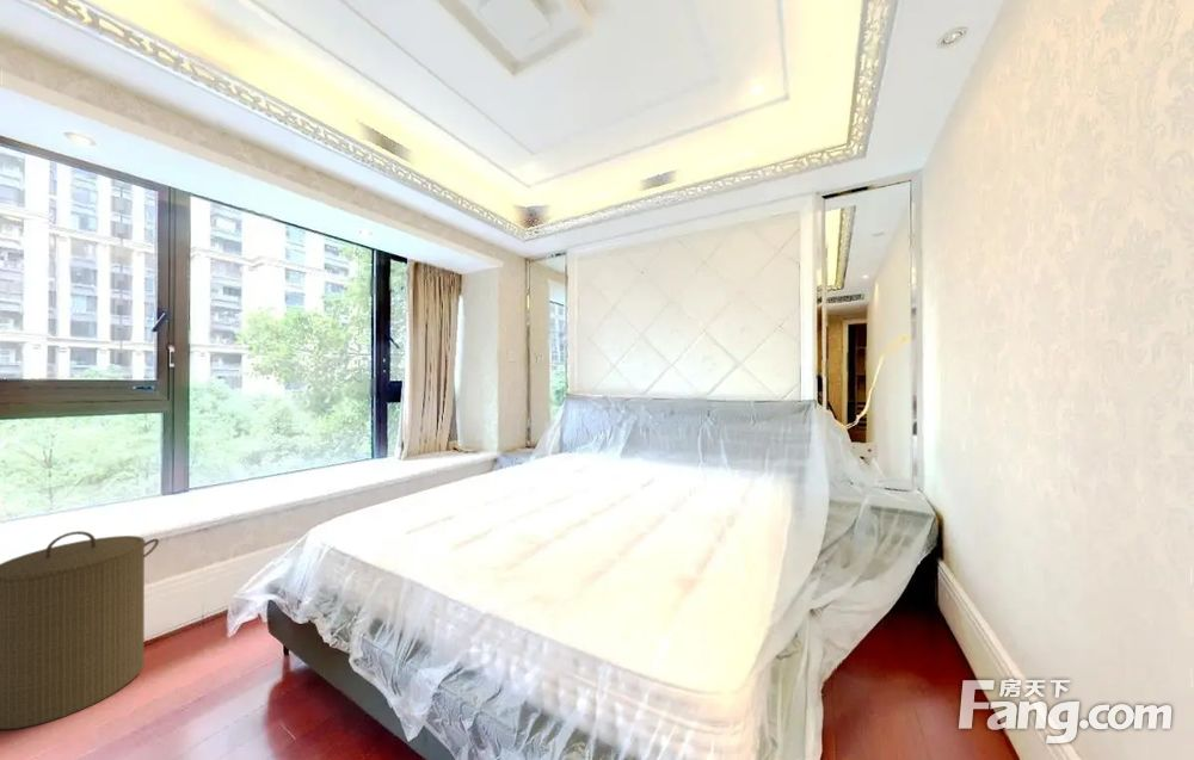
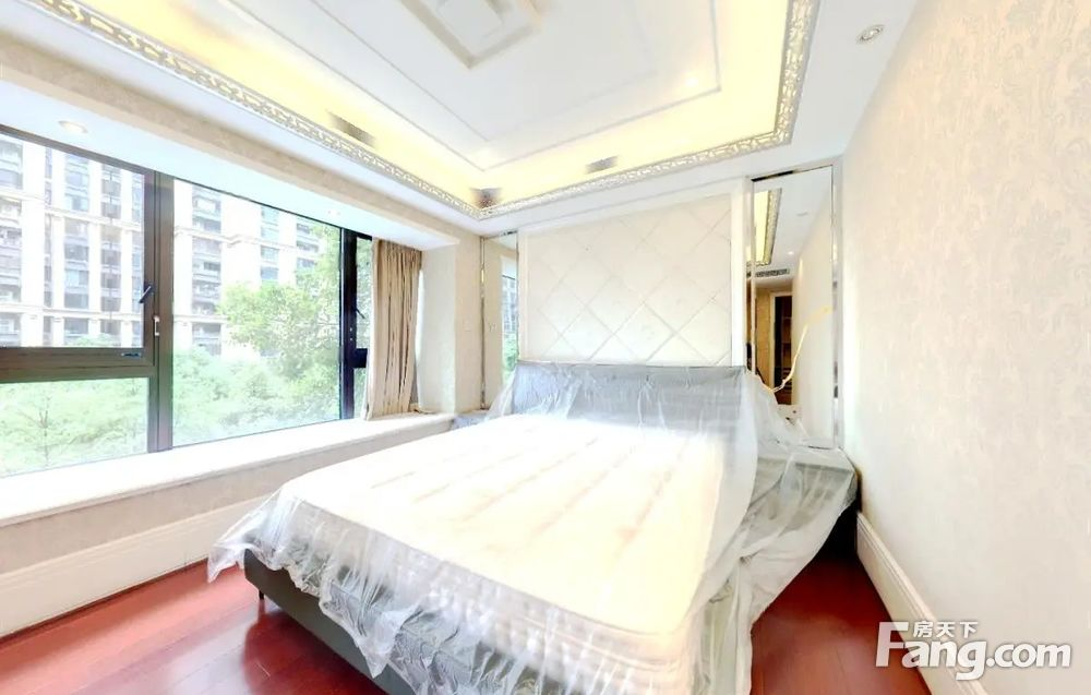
- laundry hamper (73, 611)
